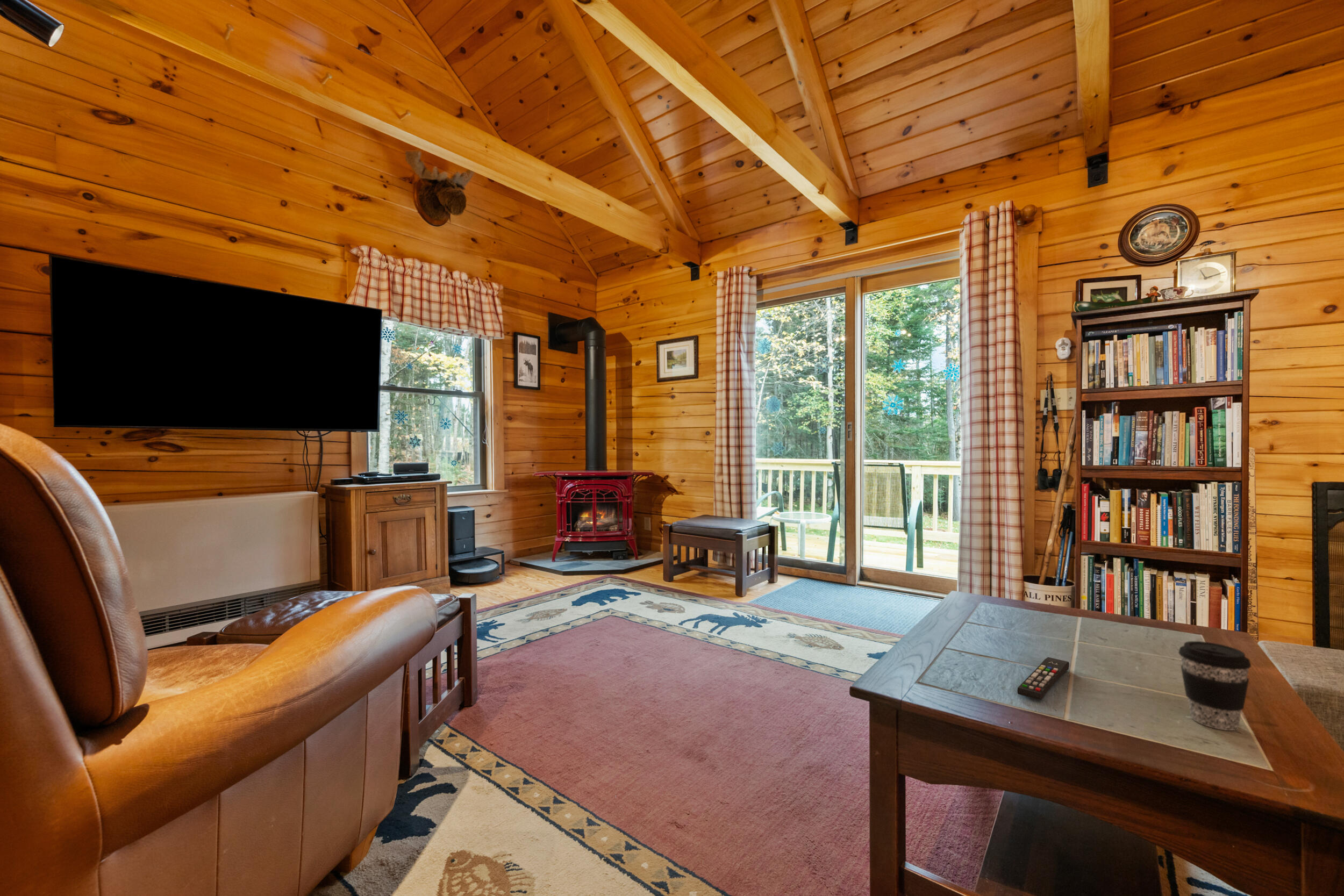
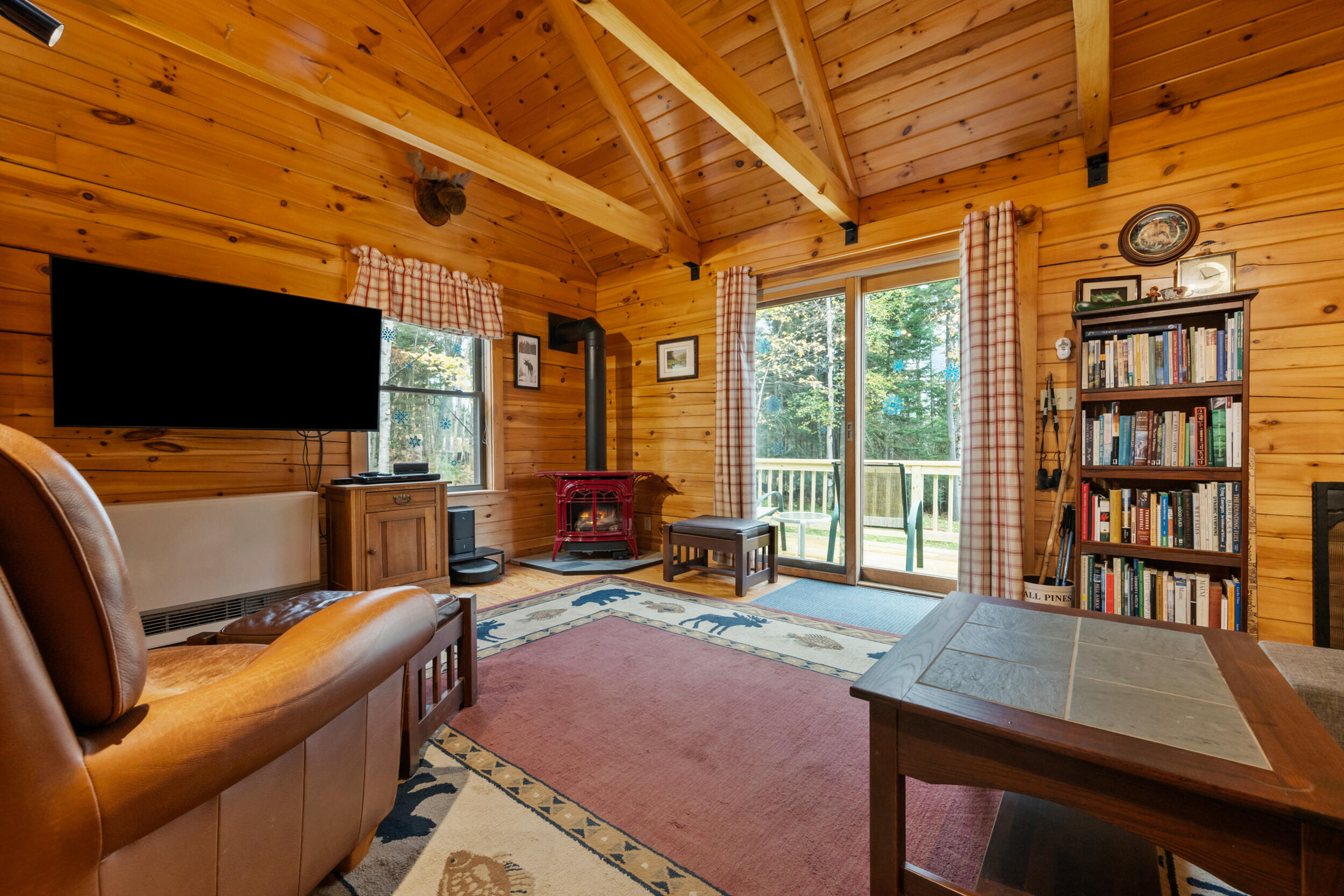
- coffee cup (1213, 685)
- remote control (1045, 677)
